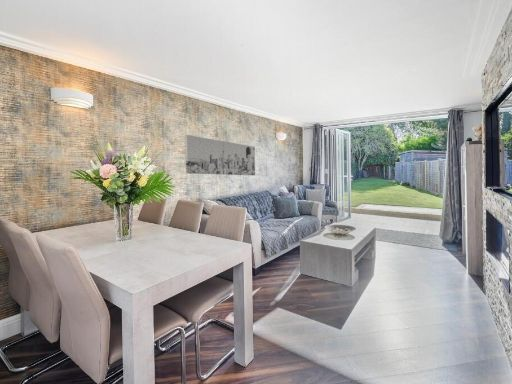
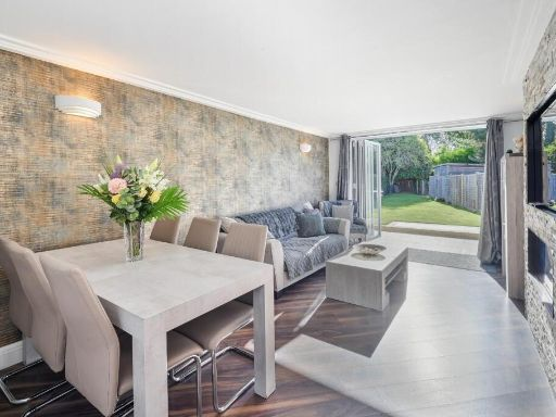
- wall art (225, 158)
